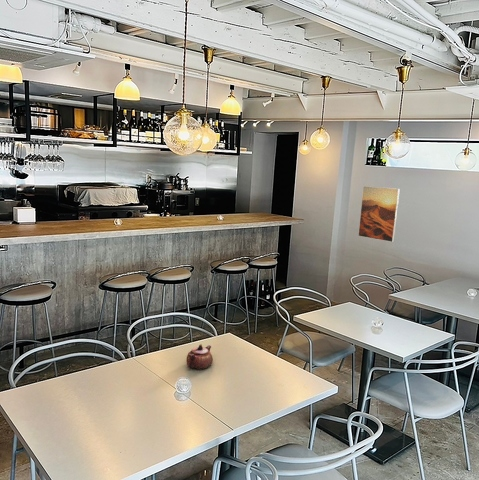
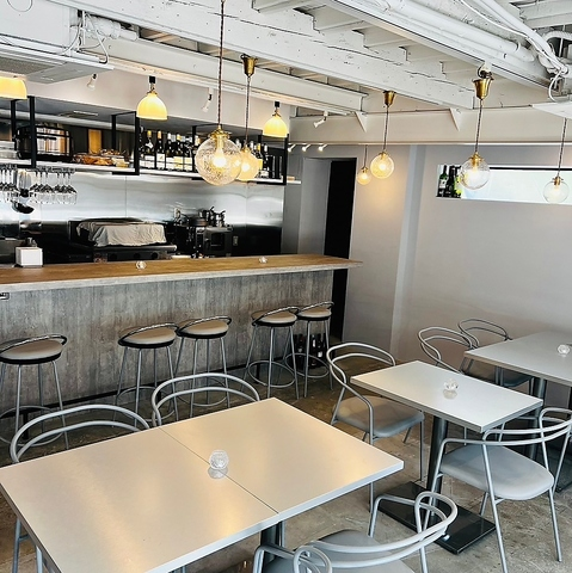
- teapot (199, 355)
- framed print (378, 213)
